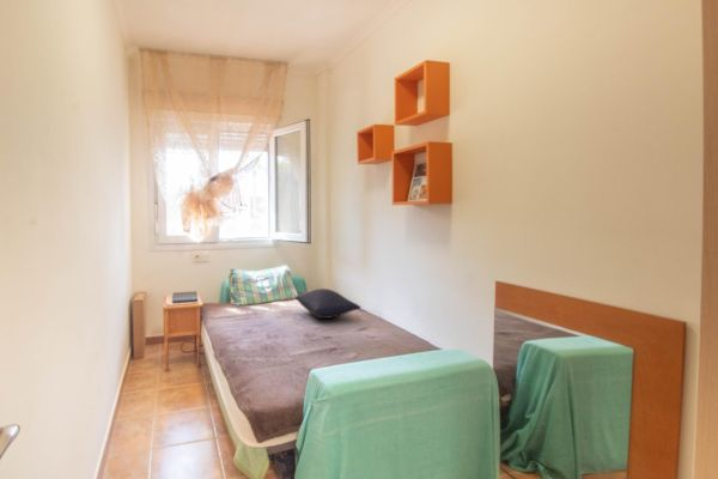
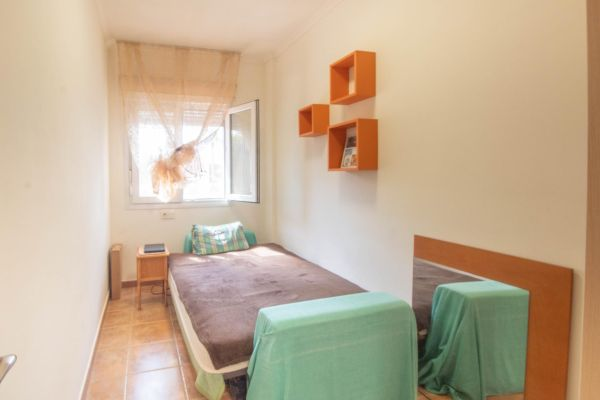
- pillow (325, 303)
